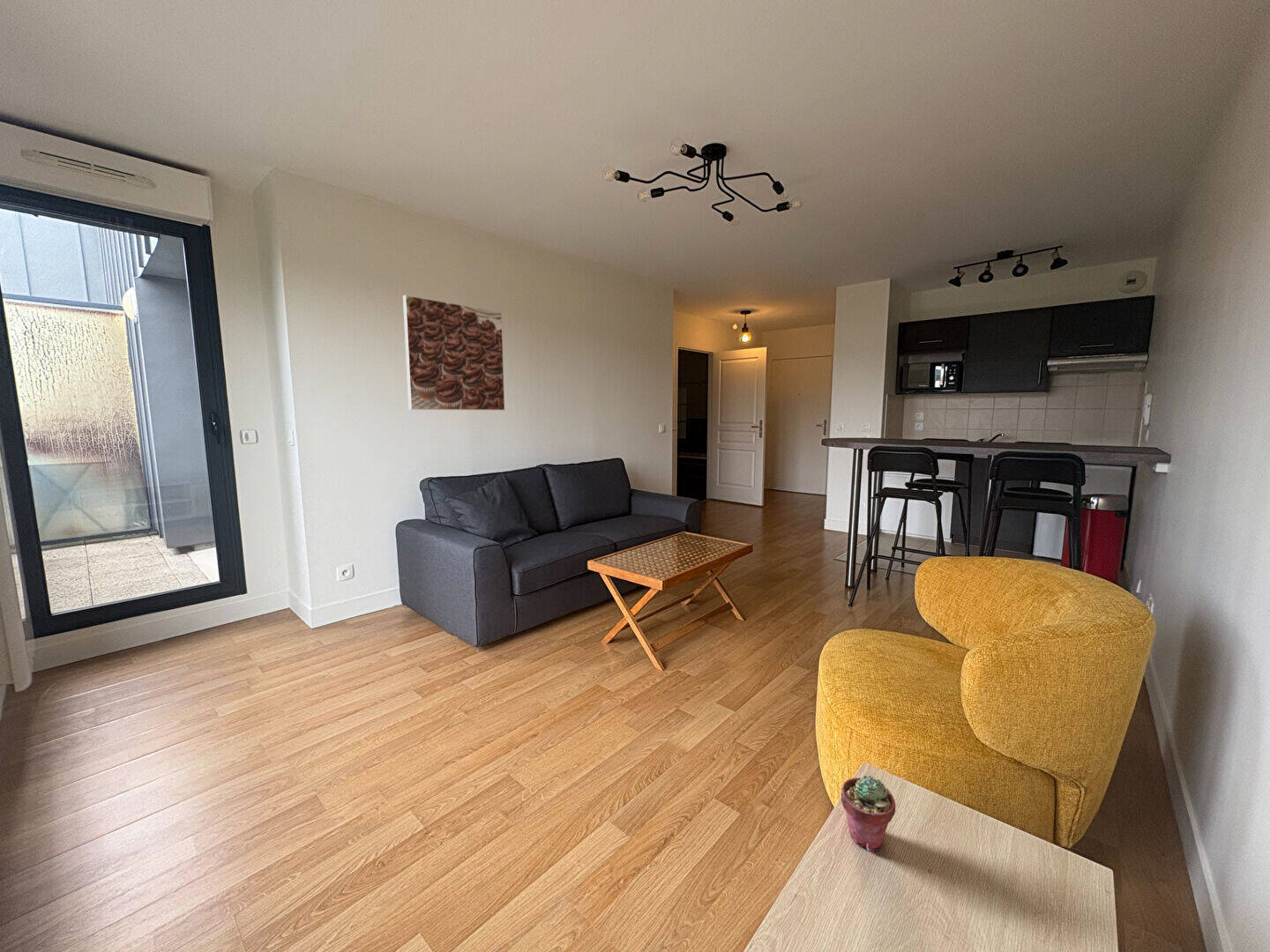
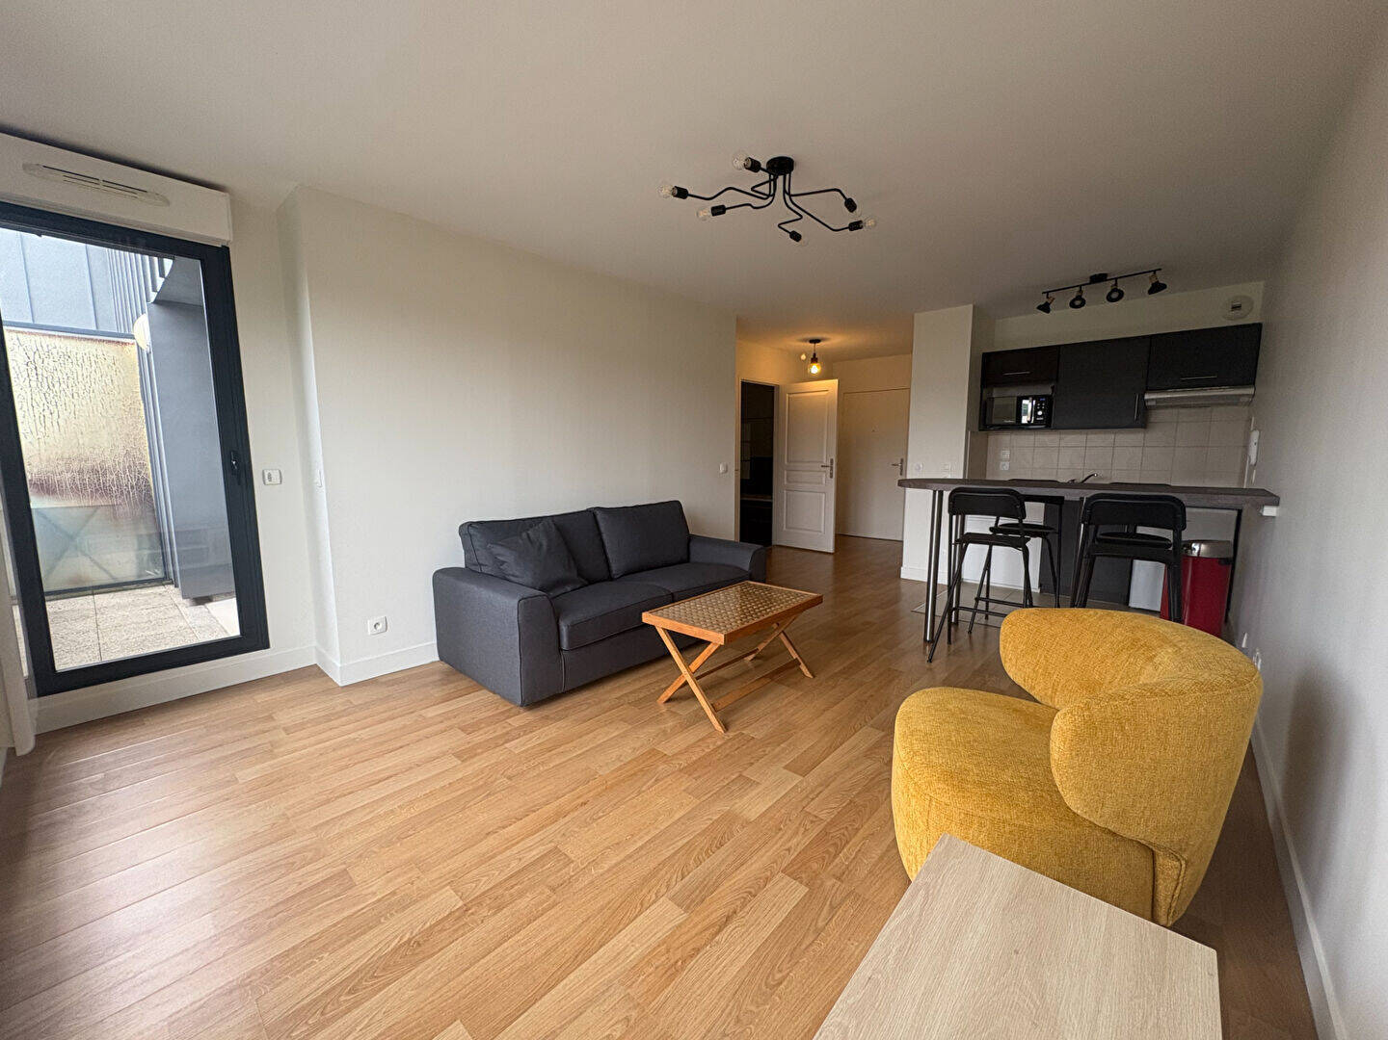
- potted succulent (867, 807)
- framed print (458, 357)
